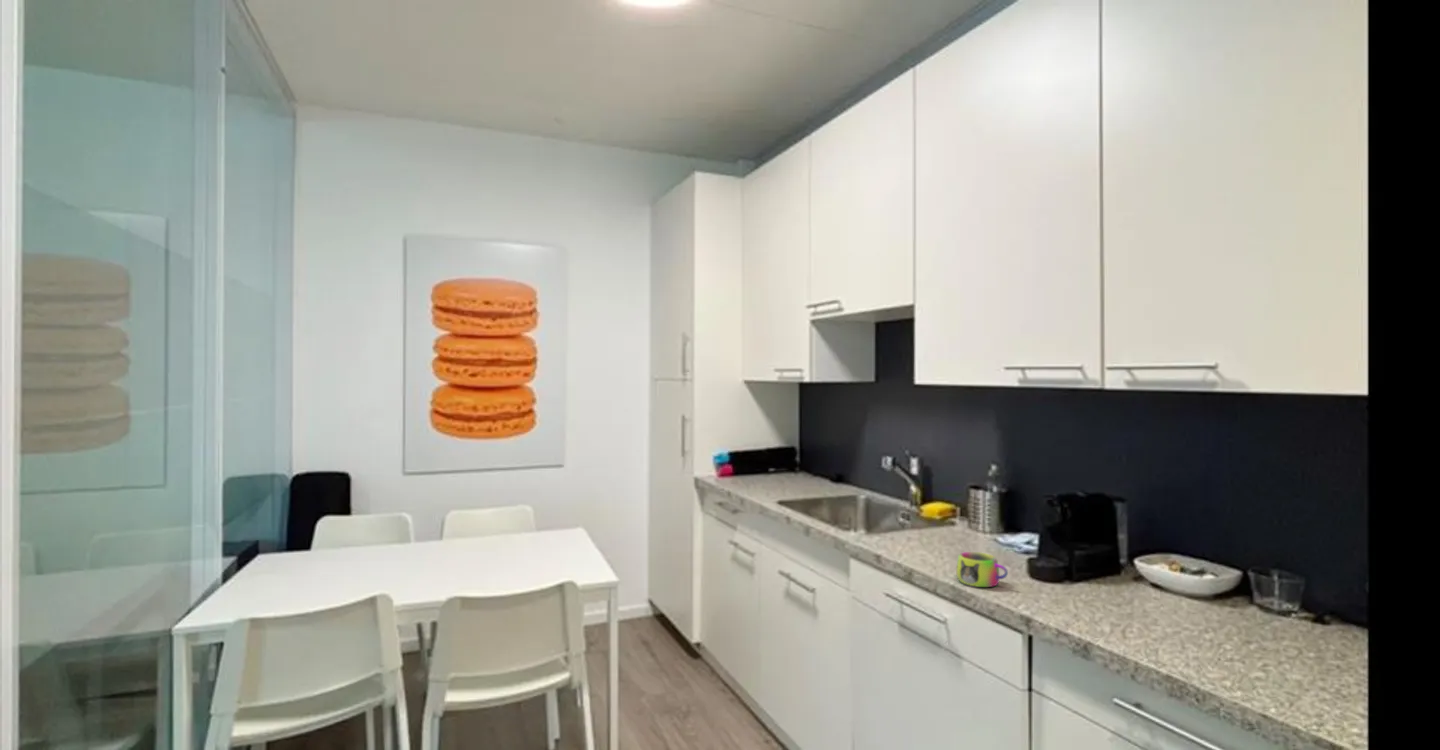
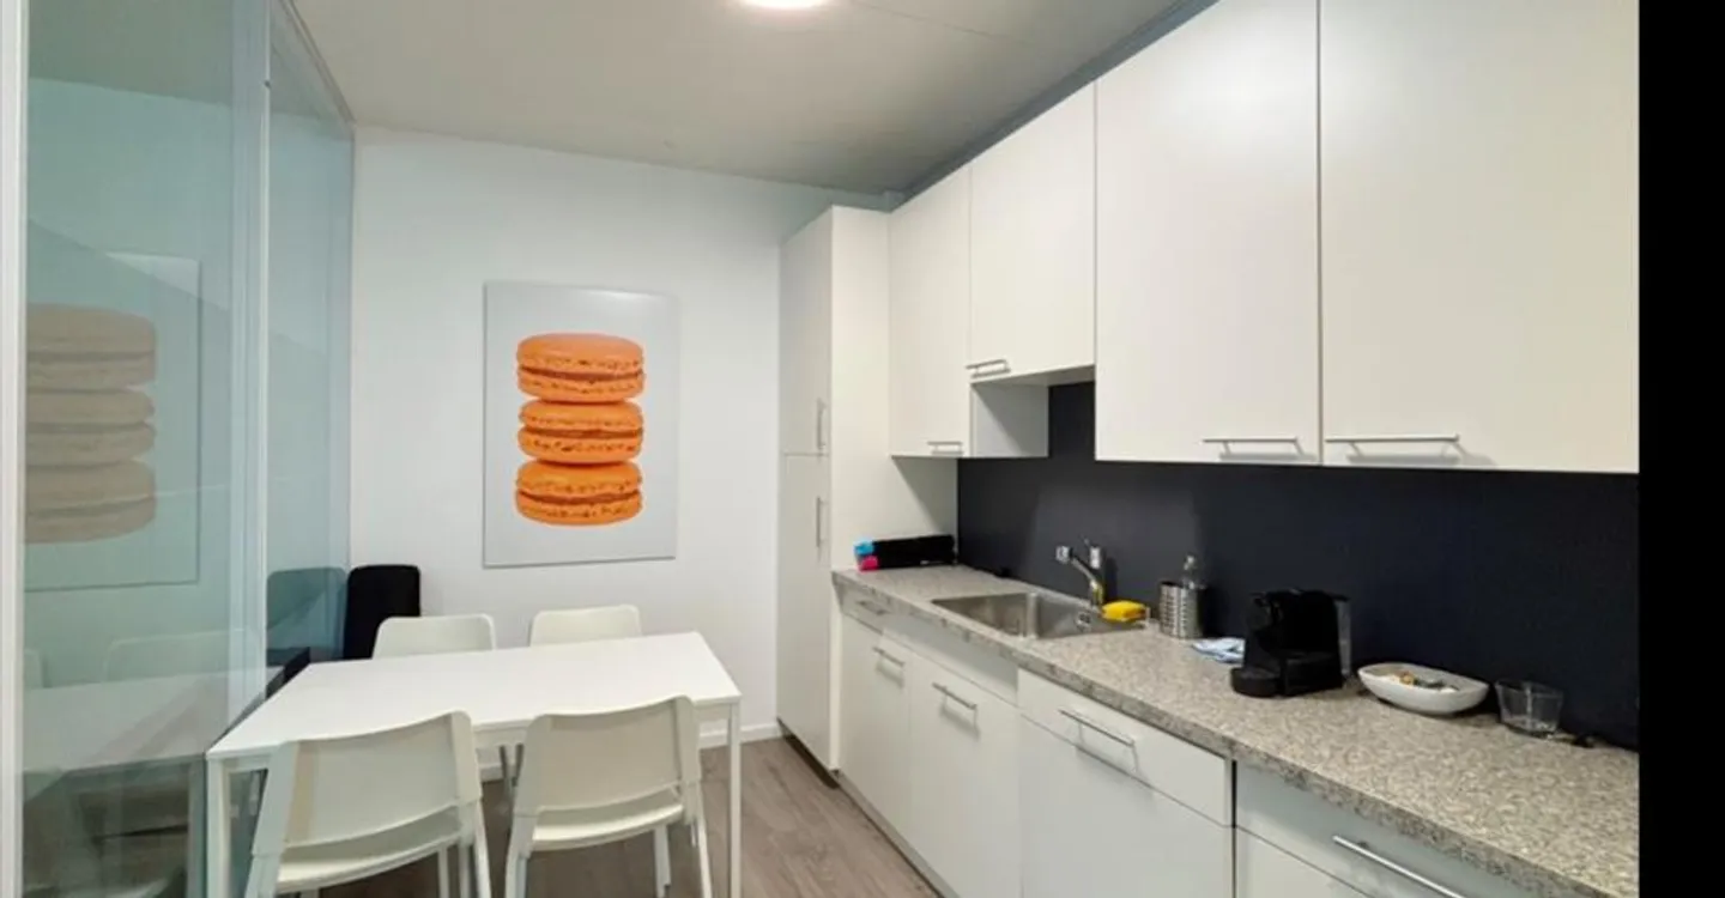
- mug (982, 570)
